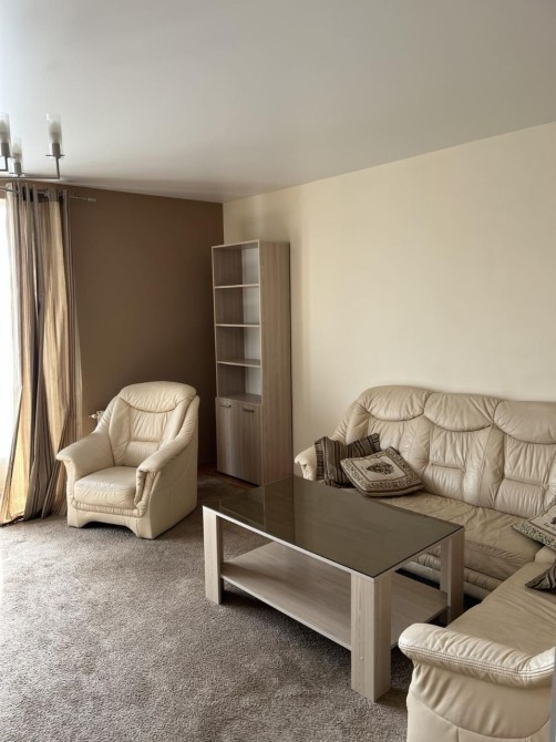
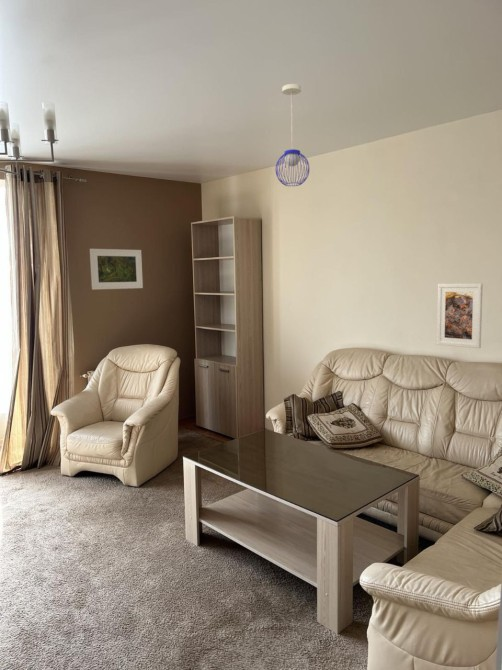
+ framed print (117, 269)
+ pendant light (292, 136)
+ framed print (458, 315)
